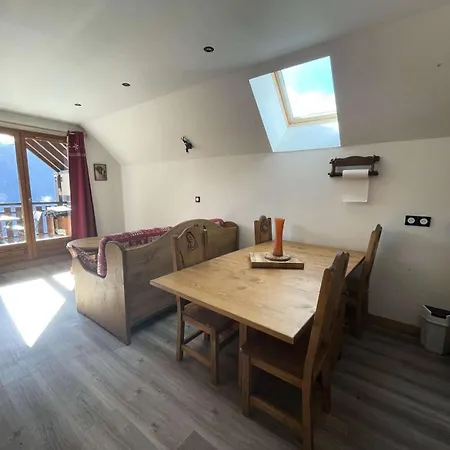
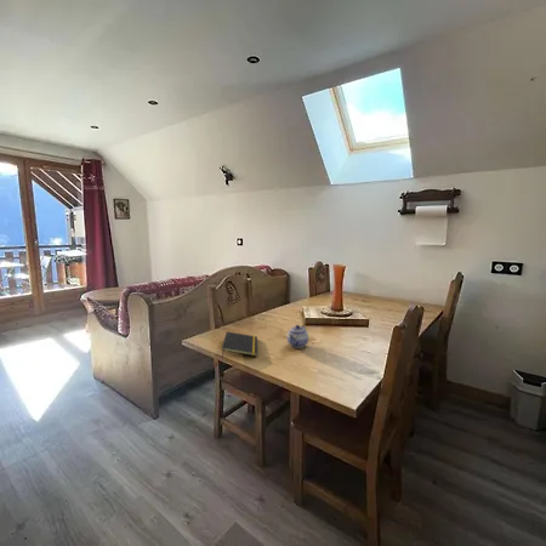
+ notepad (240, 342)
+ teapot (297, 335)
